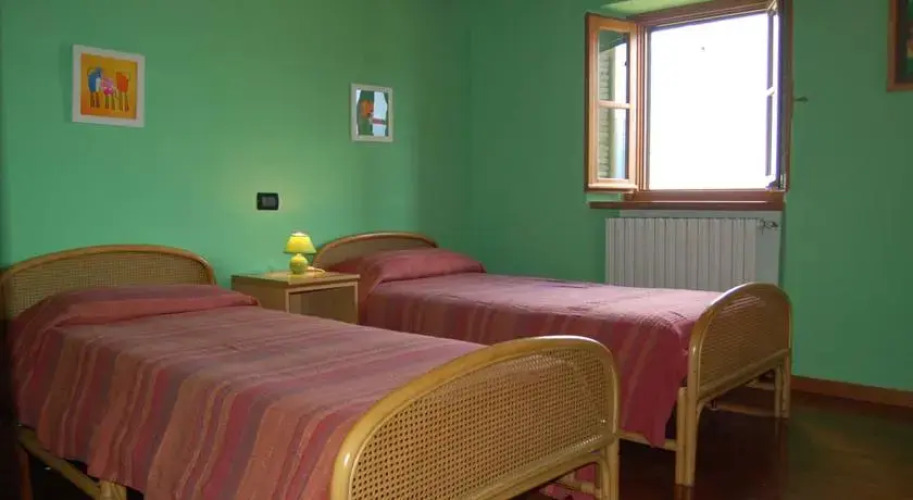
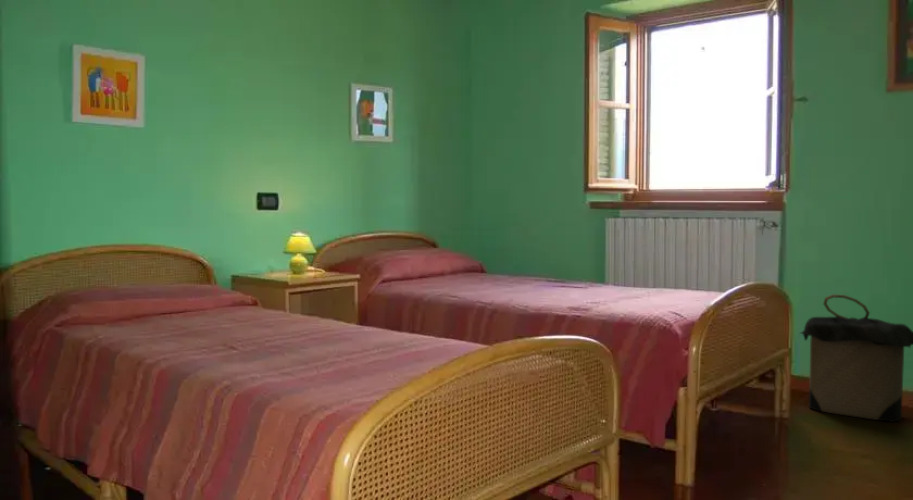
+ laundry hamper (858, 353)
